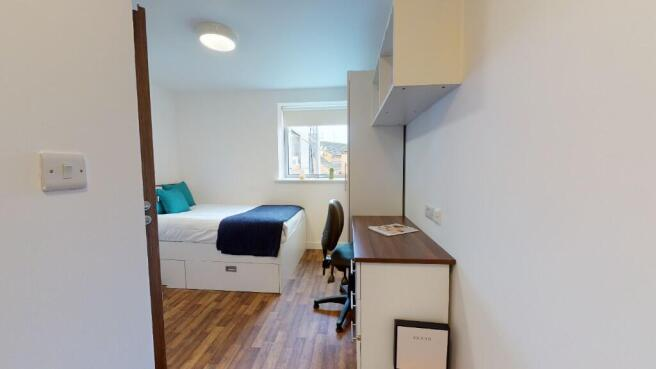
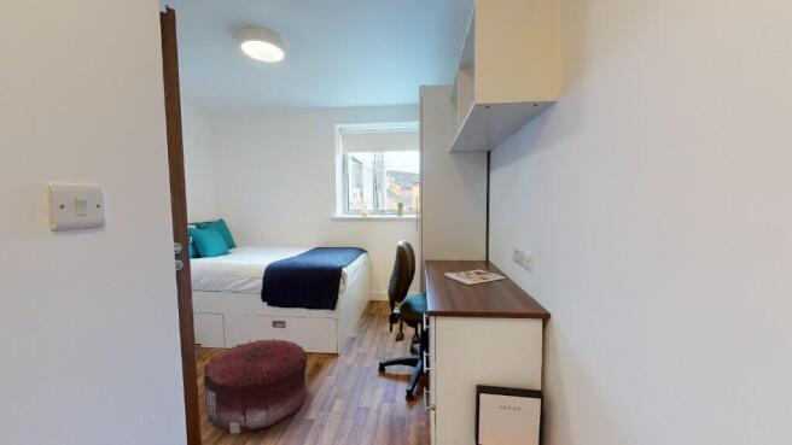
+ pouf (257, 376)
